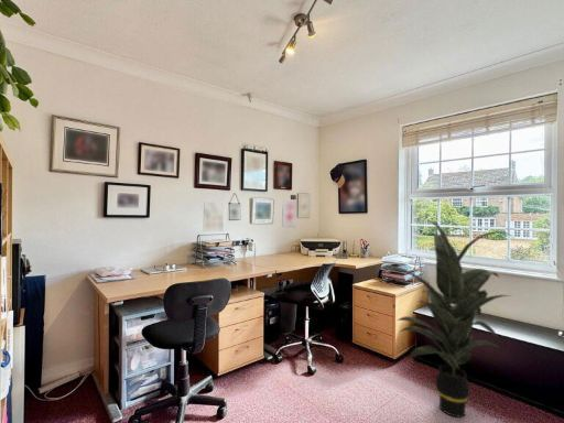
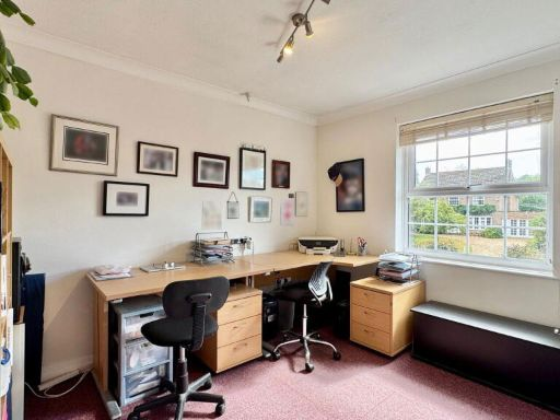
- indoor plant (447, 312)
